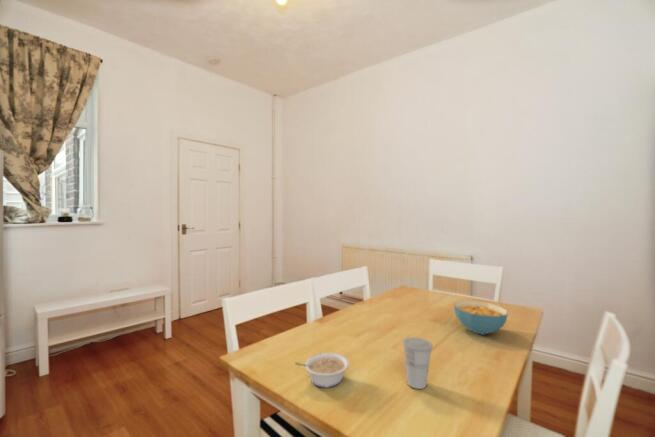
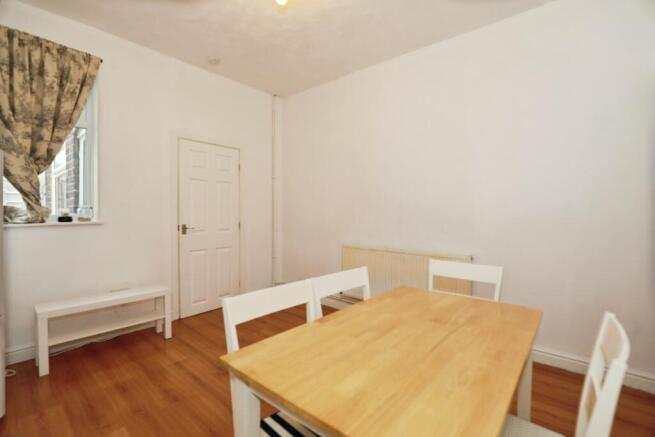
- cereal bowl (479, 319)
- legume (325, 370)
- cup (417, 362)
